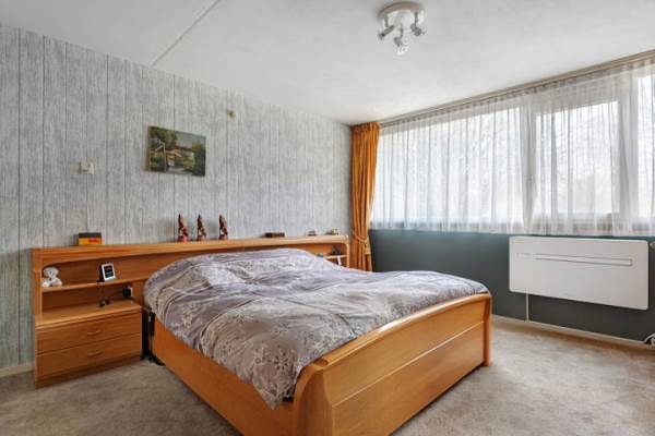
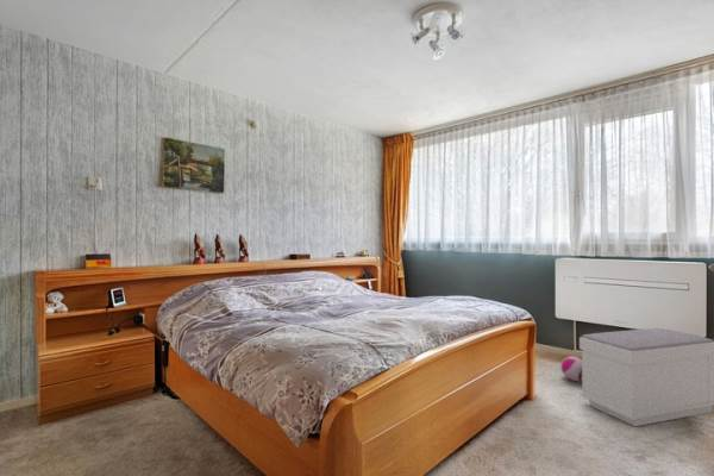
+ plush toy (574, 368)
+ bench (647, 371)
